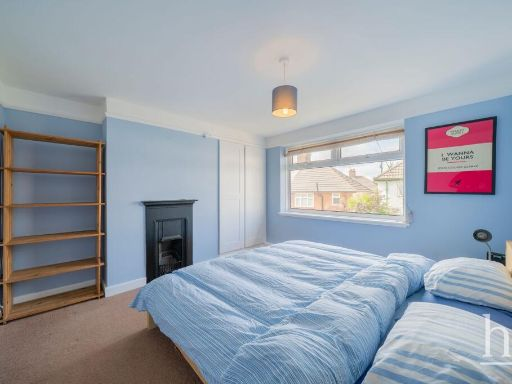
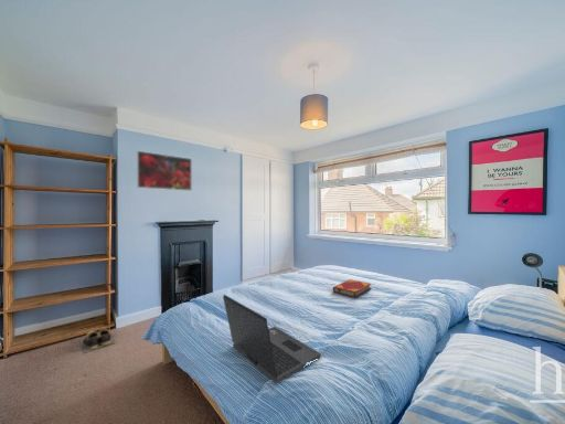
+ laptop (273, 327)
+ hardback book (352, 287)
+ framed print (166, 172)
+ shoes (97, 336)
